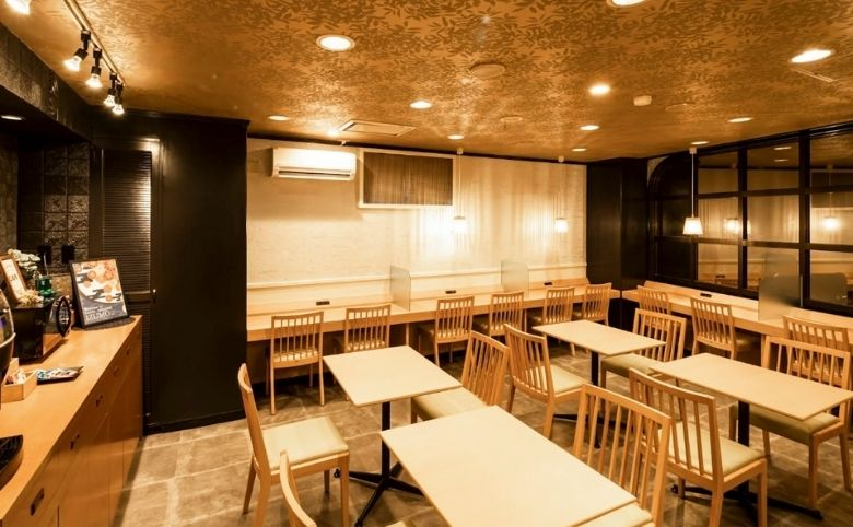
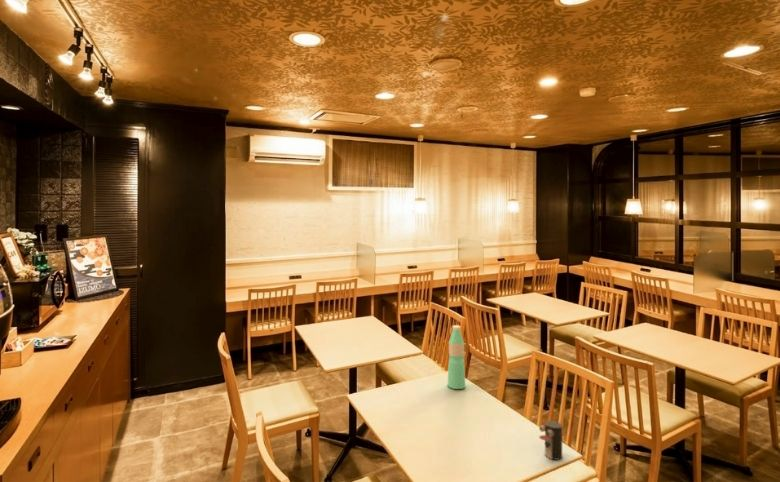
+ cup (550, 440)
+ water bottle (456, 356)
